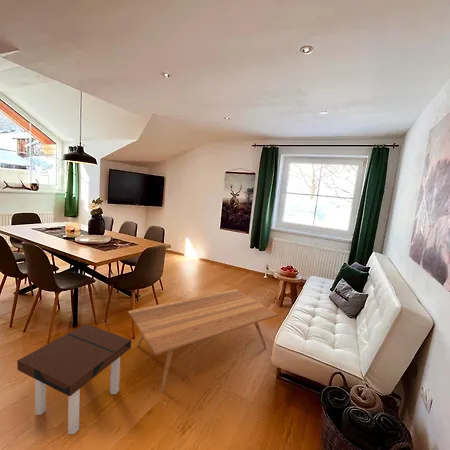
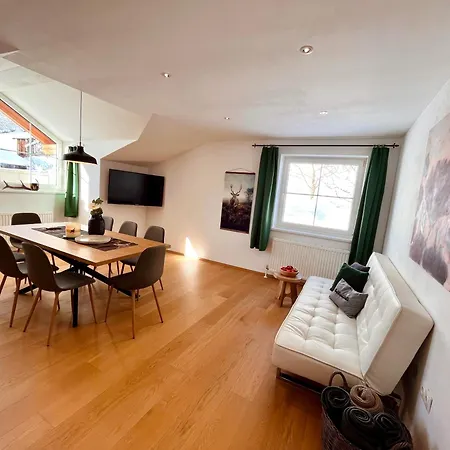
- coffee table (205, 329)
- side table (78, 375)
